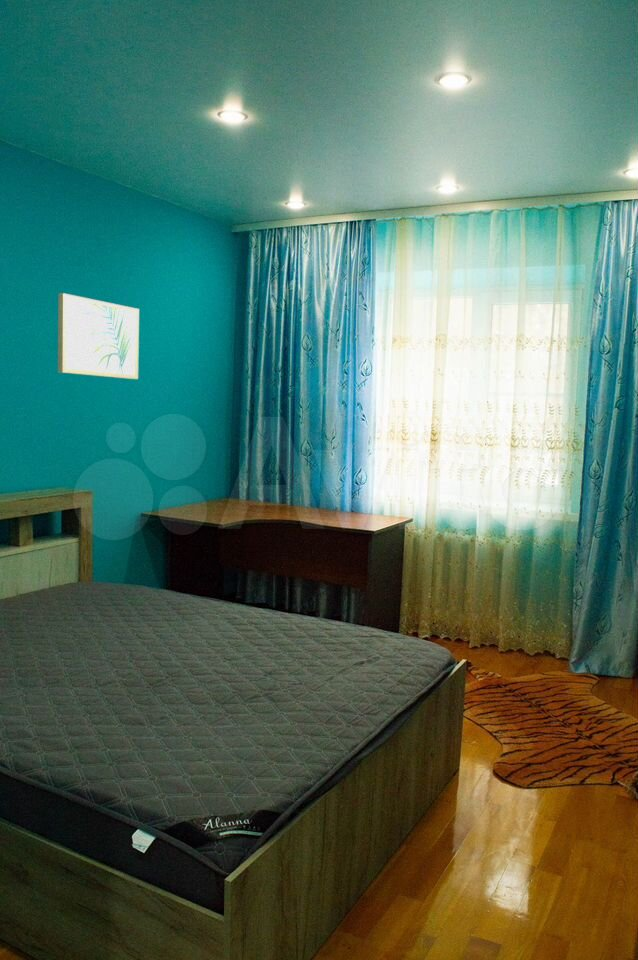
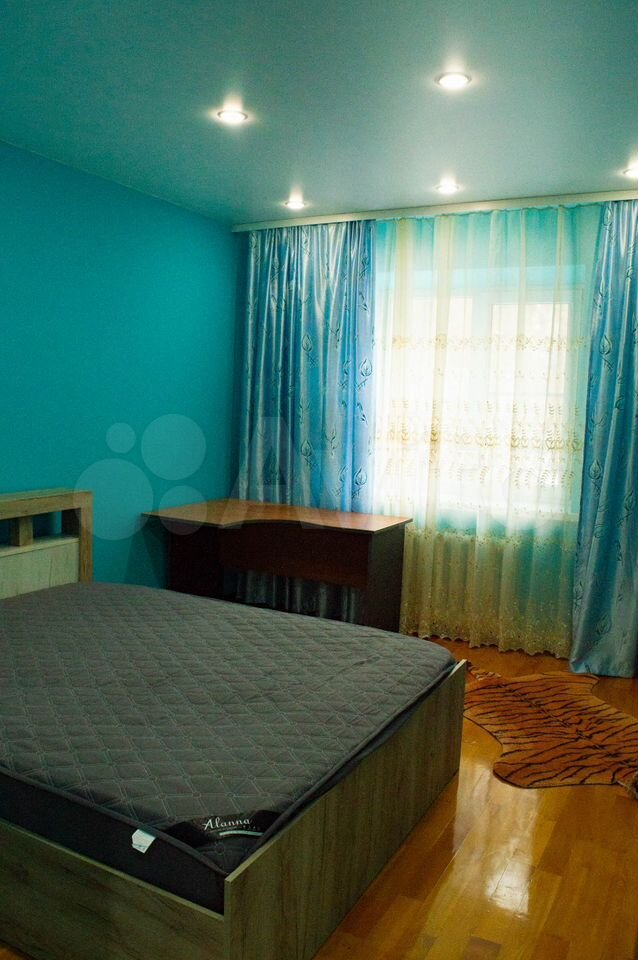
- wall art (100, 339)
